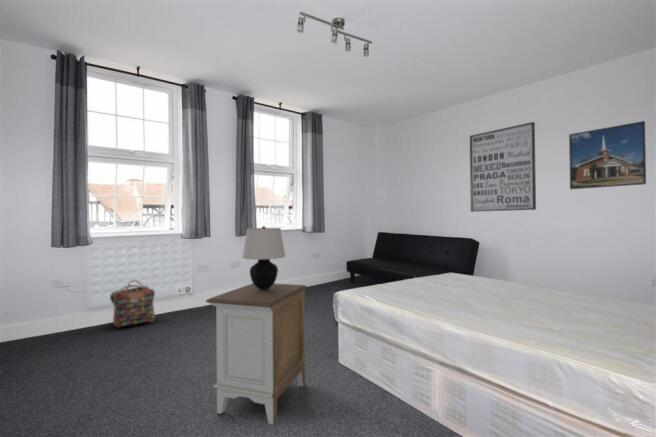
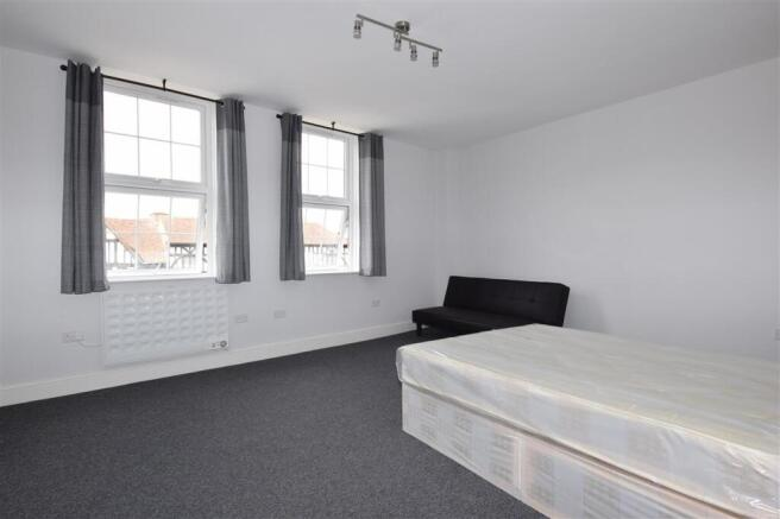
- table lamp (264, 257)
- wall art (500, 170)
- nightstand (261, 344)
- backpack (133, 301)
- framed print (604, 157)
